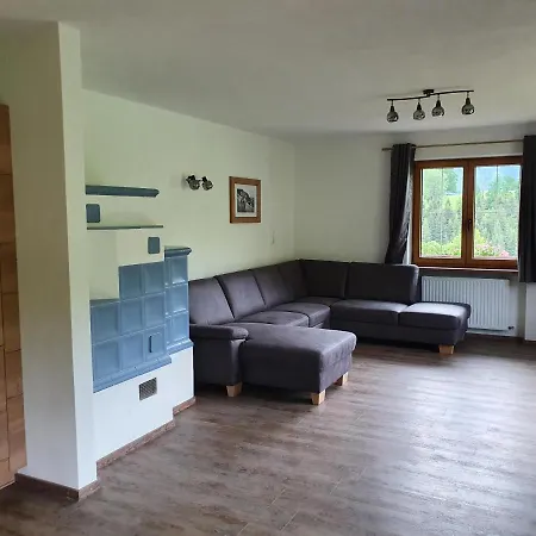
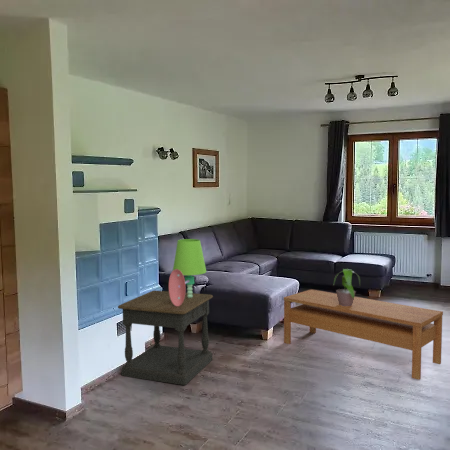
+ lampshade (186, 270)
+ coffee table (357, 328)
+ potted plant (346, 286)
+ side table (170, 327)
